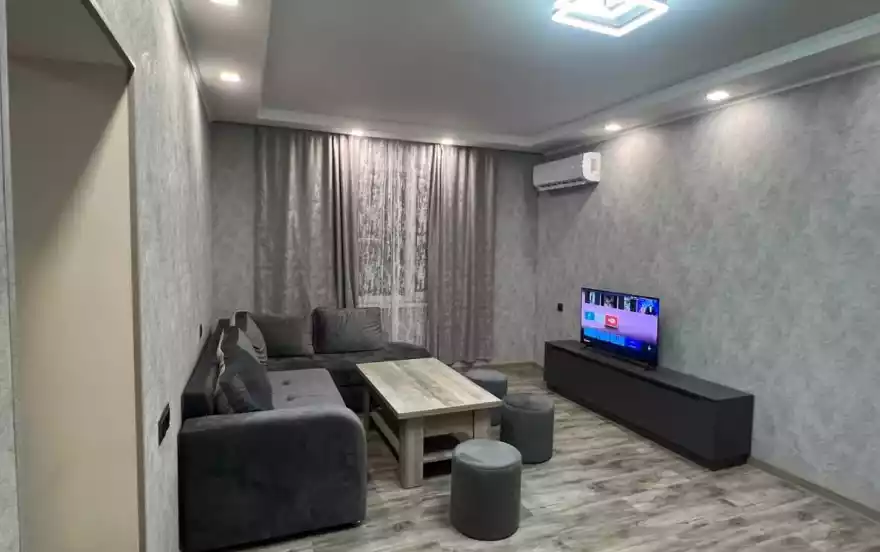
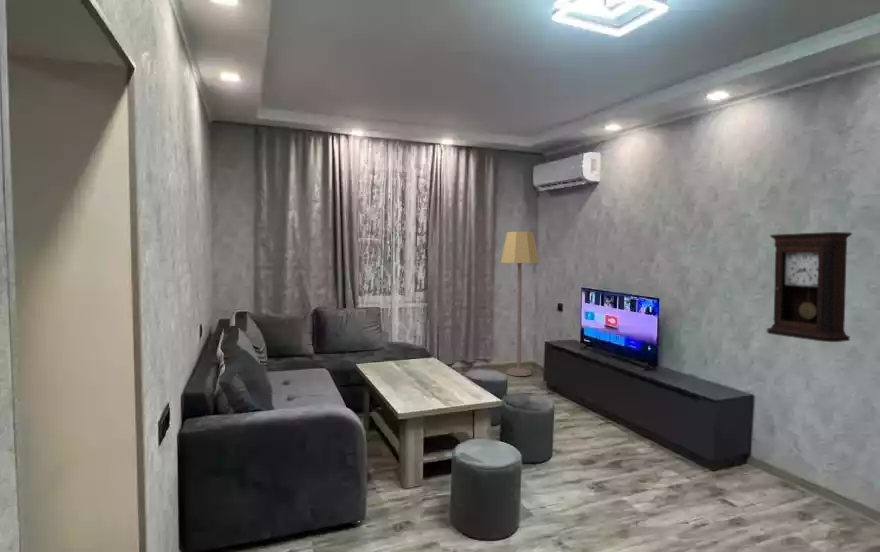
+ lamp (519, 303)
+ pendulum clock (804, 285)
